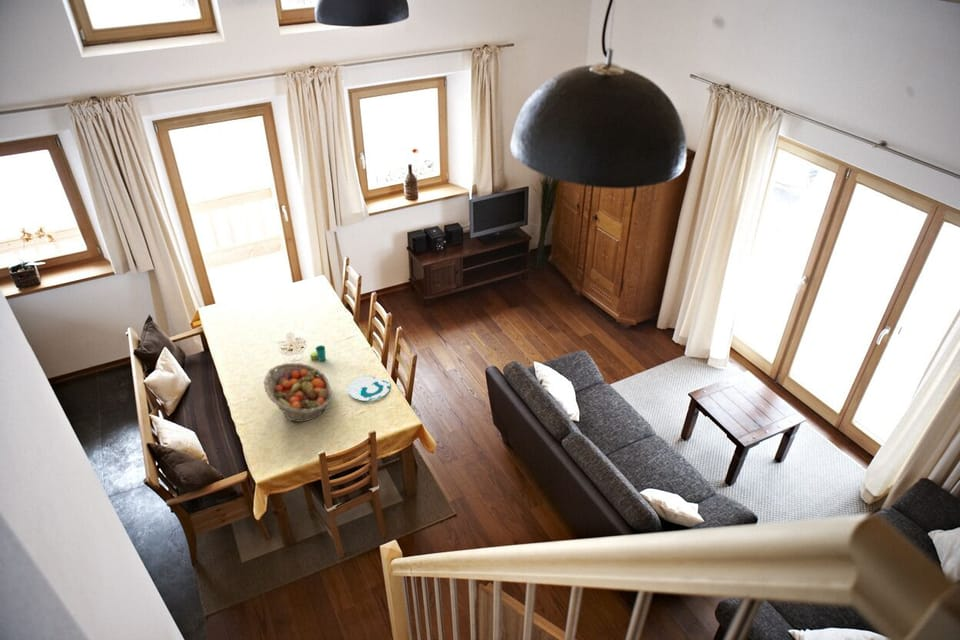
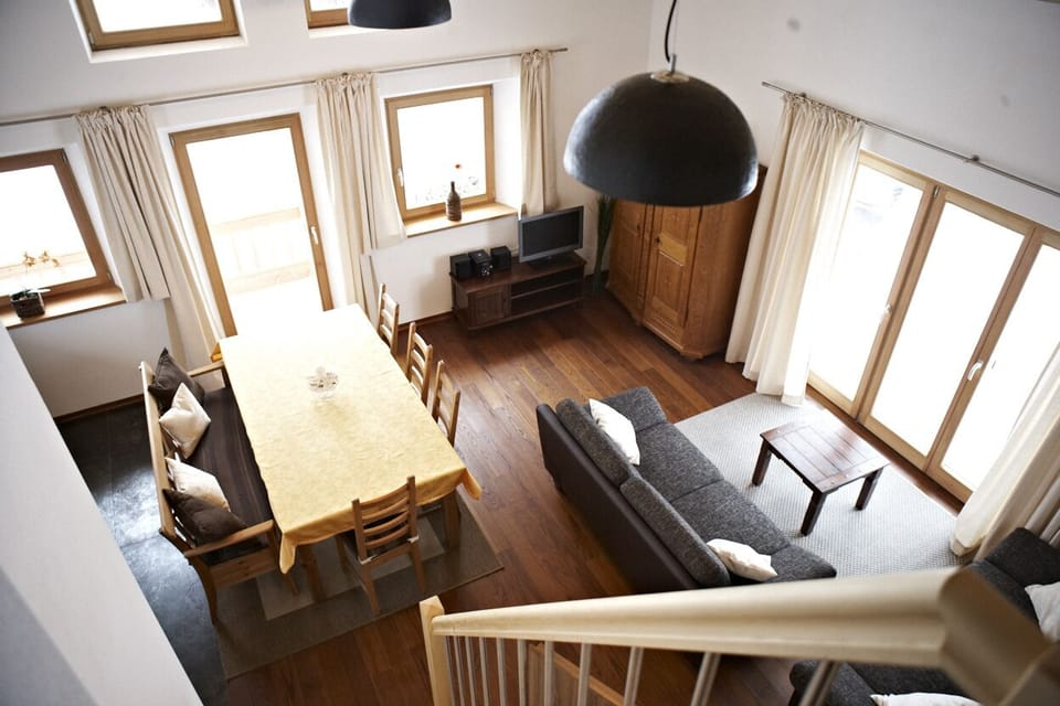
- cup (317, 352)
- plate (369, 385)
- fruit basket (299, 391)
